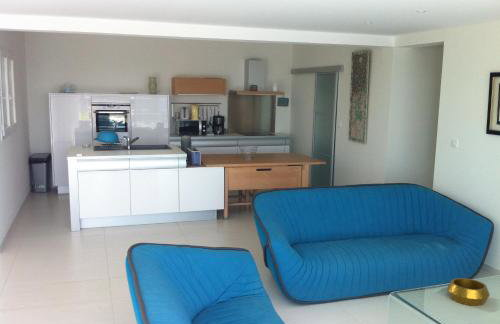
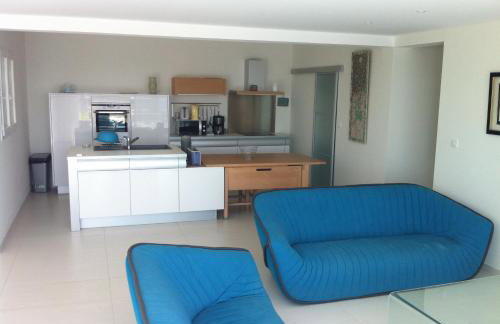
- decorative bowl (468, 291)
